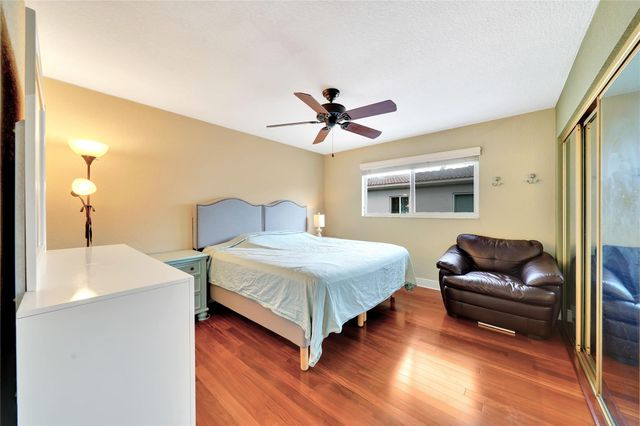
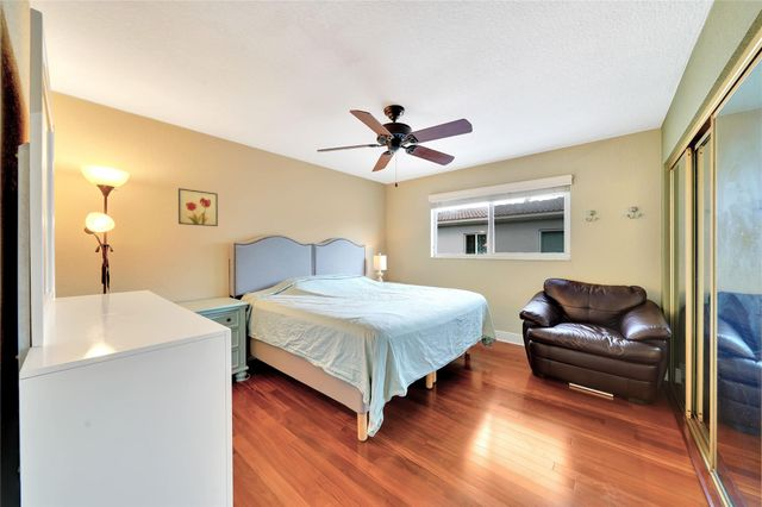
+ wall art (198, 207)
